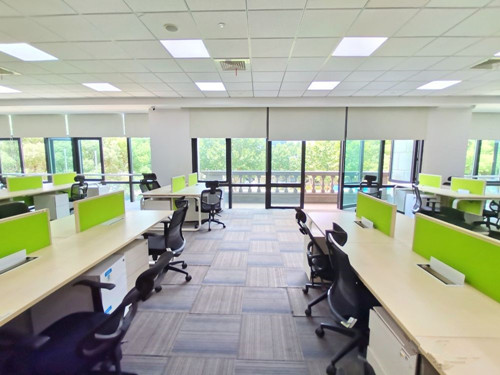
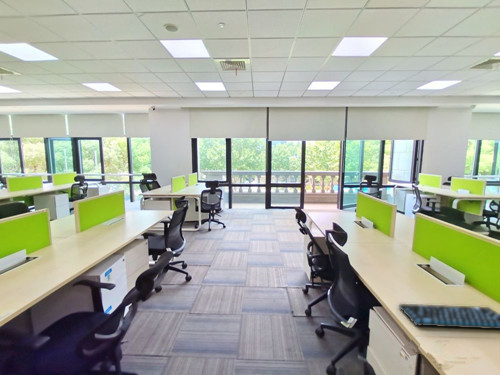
+ keyboard (453, 315)
